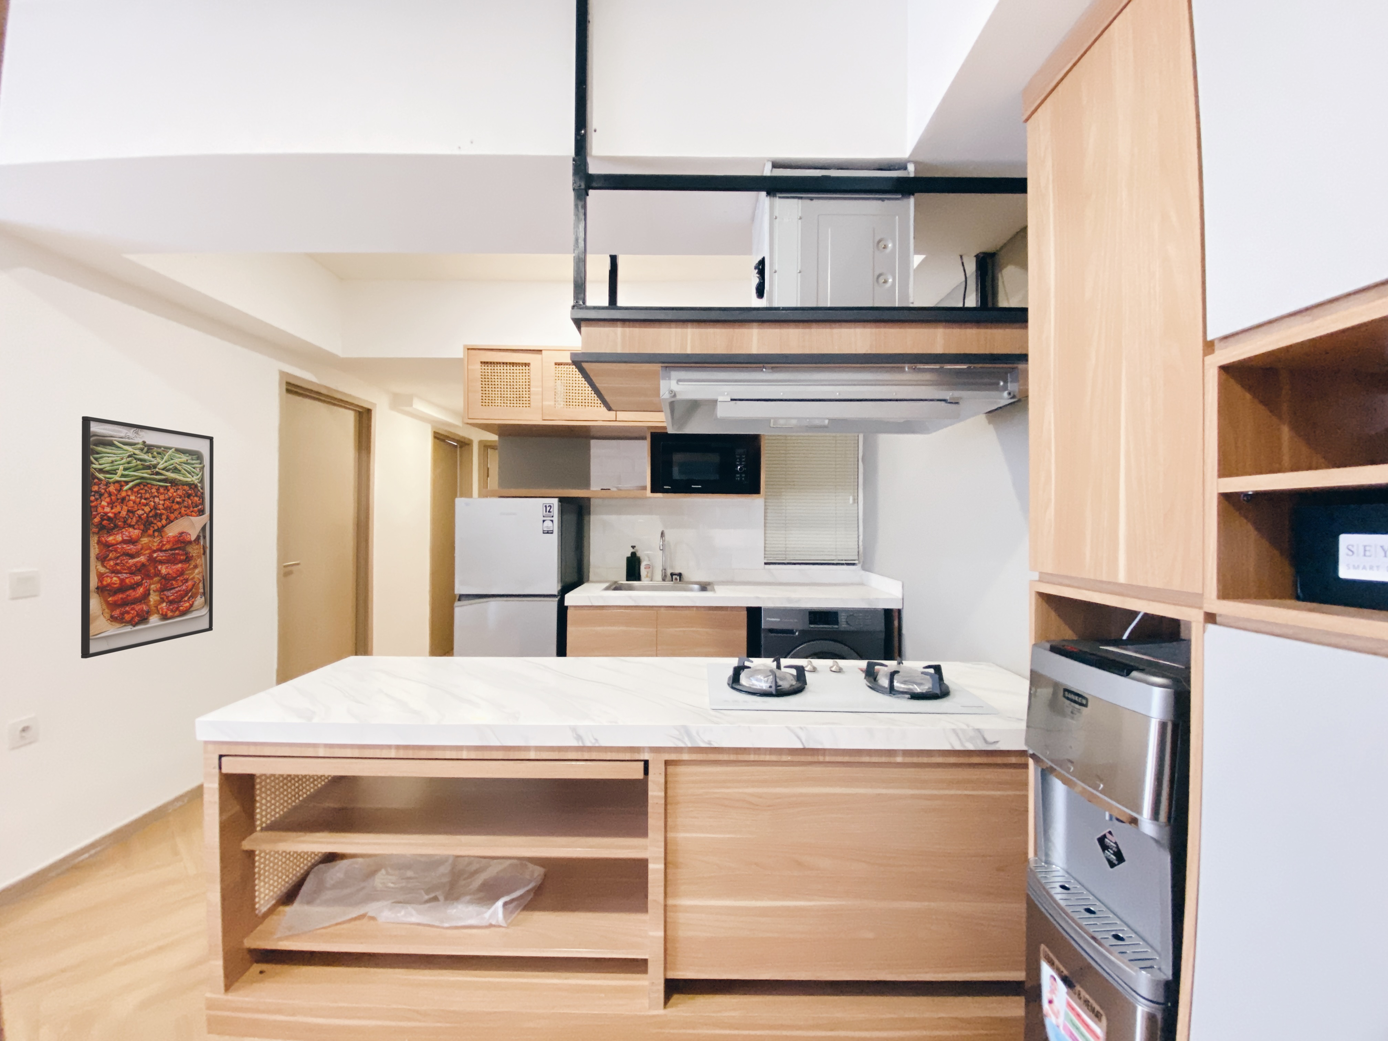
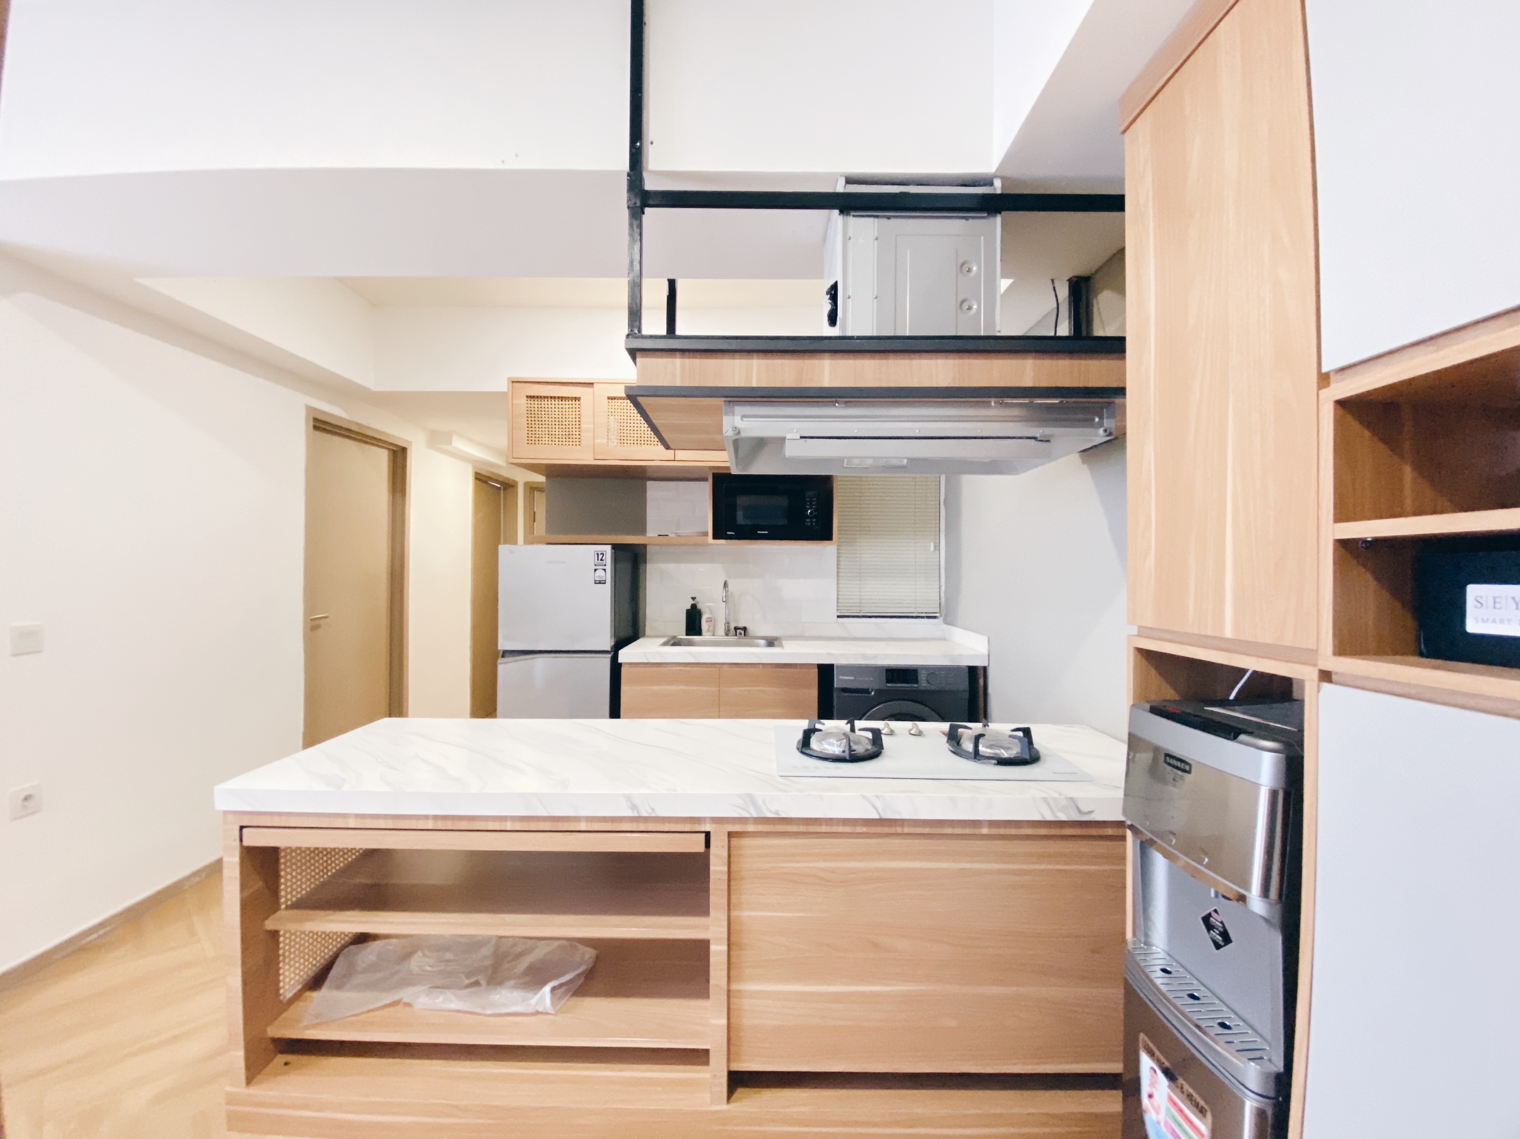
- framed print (154, 536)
